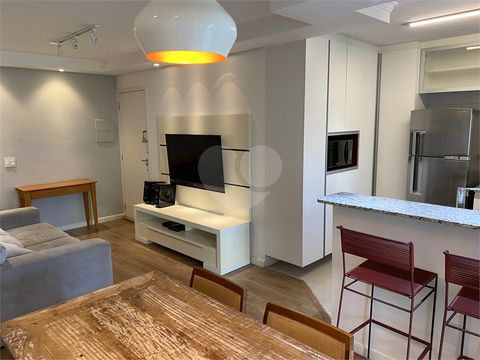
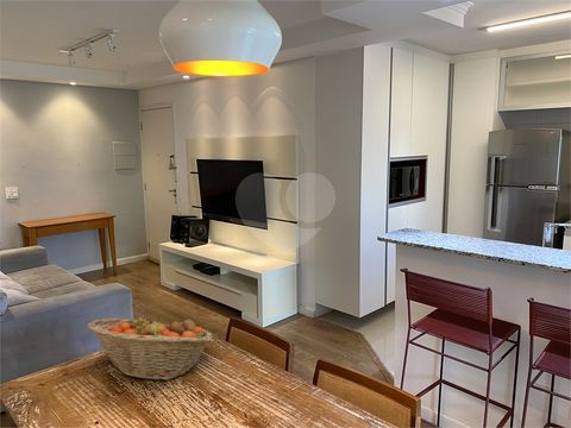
+ fruit basket (151, 339)
